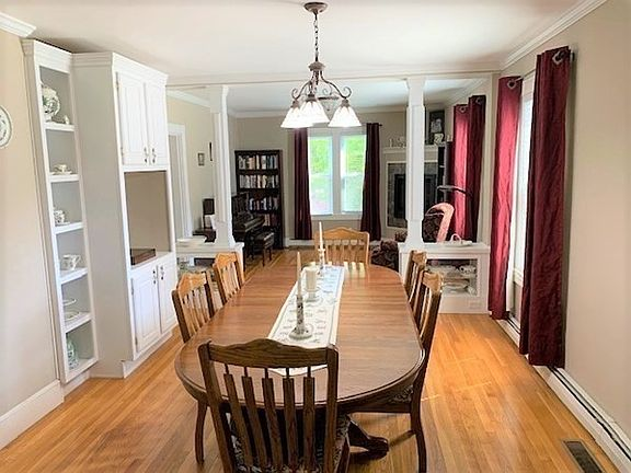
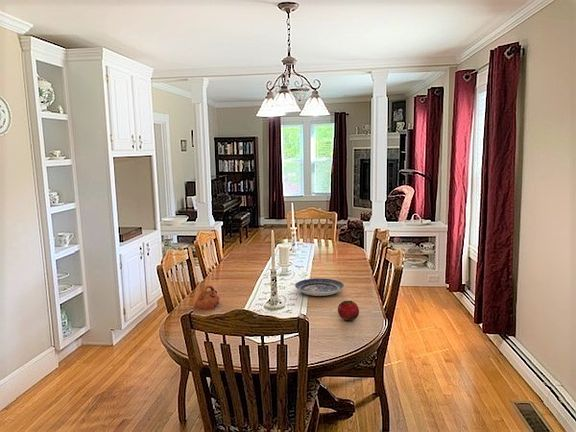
+ teapot (208, 296)
+ fruit (348, 309)
+ plate (319, 288)
